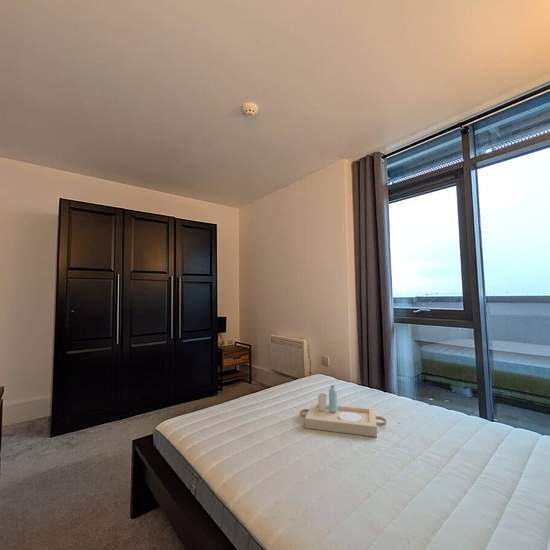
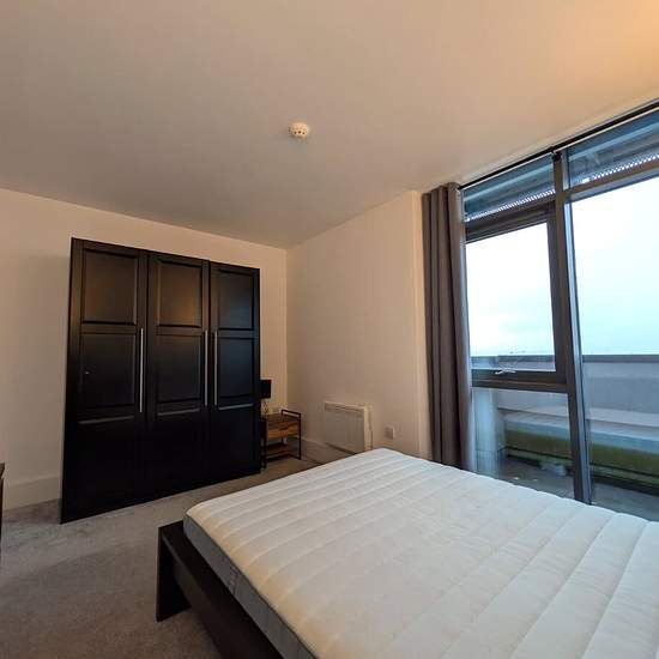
- serving tray (341, 405)
